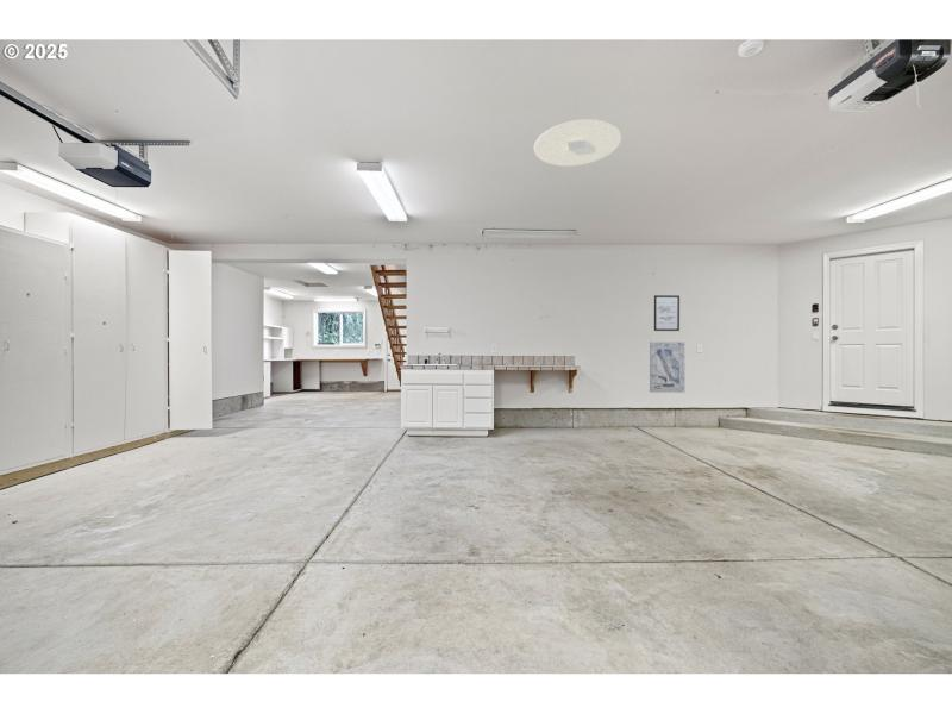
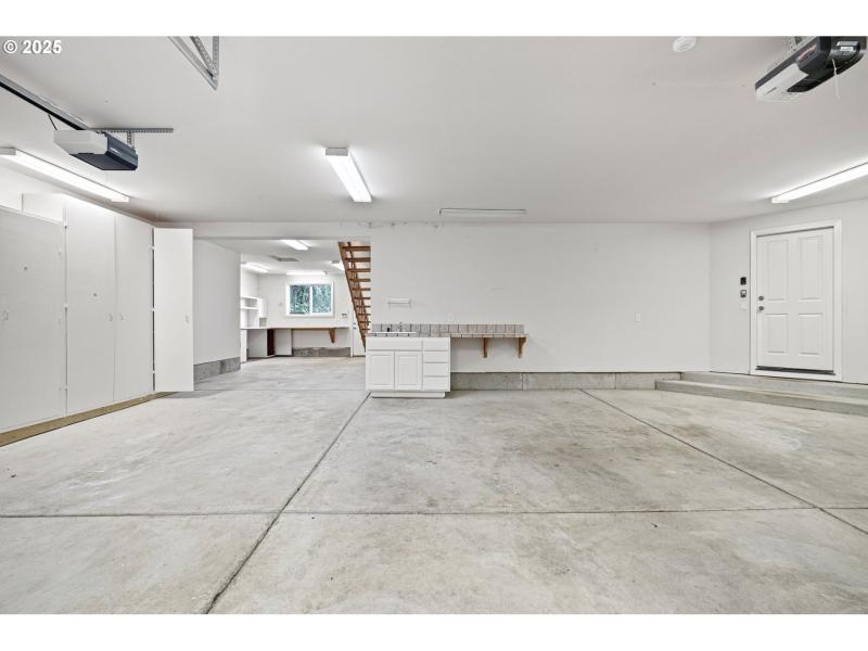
- wall art (666, 367)
- wall art (666, 313)
- ceiling light (576, 140)
